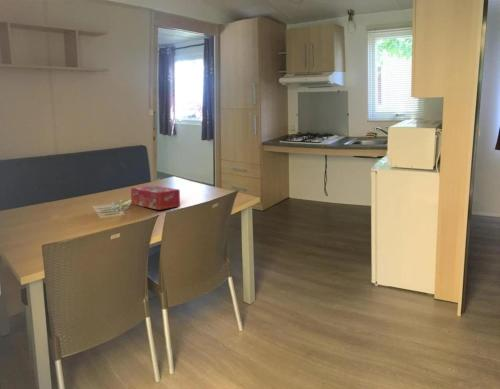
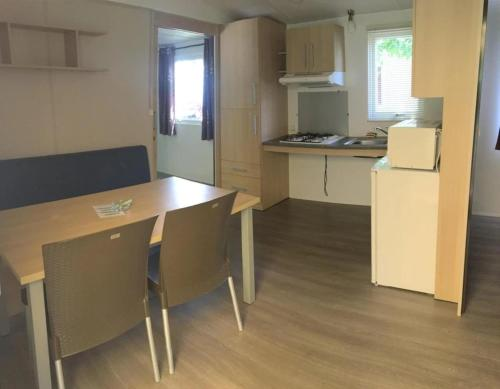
- tissue box (155, 196)
